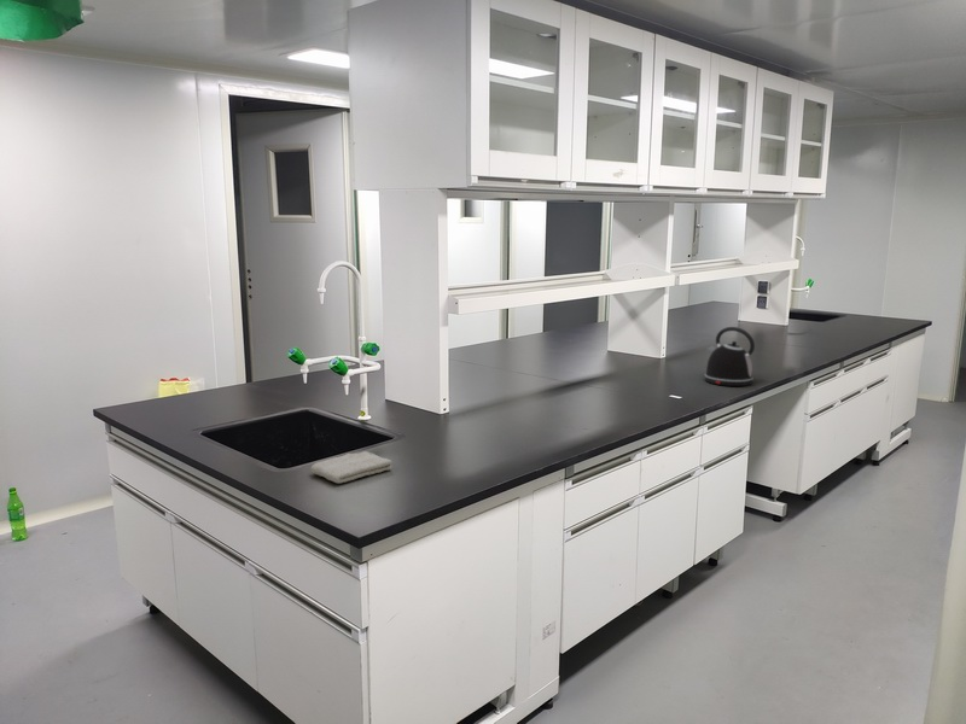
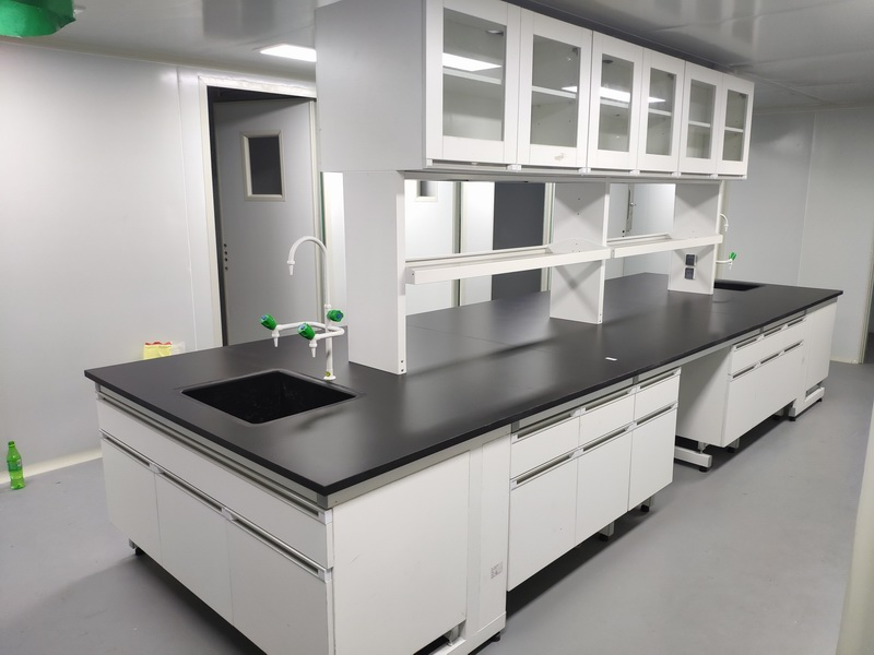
- washcloth (353, 466)
- kettle (731, 354)
